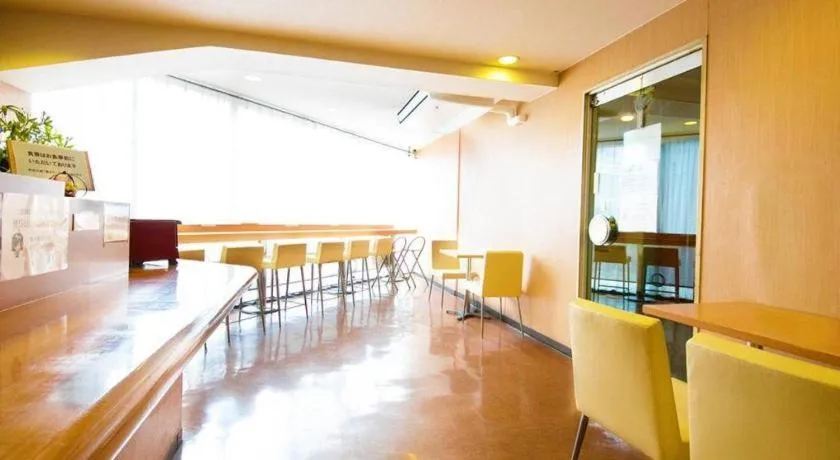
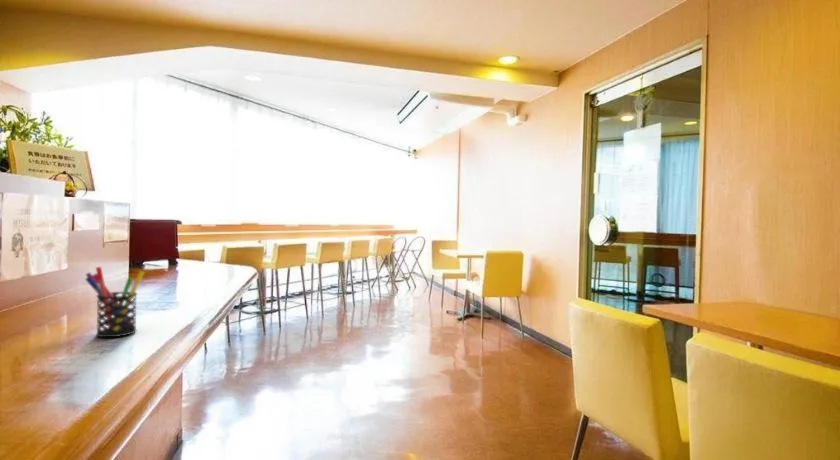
+ pen holder (117, 300)
